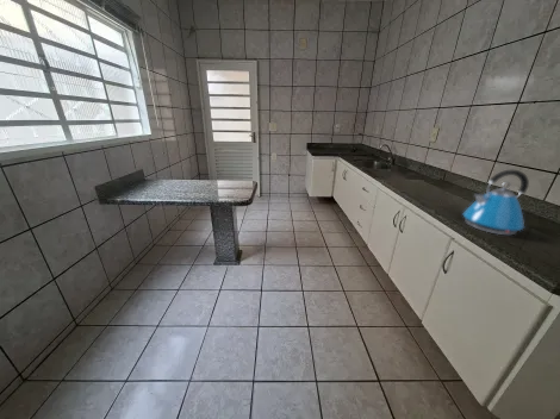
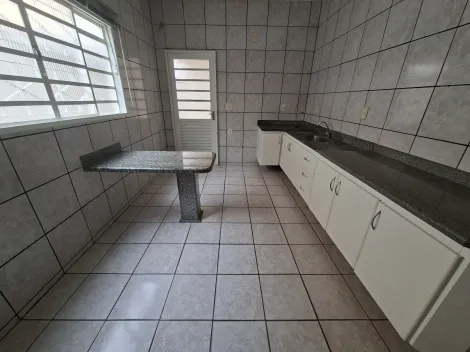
- kettle (502, 199)
